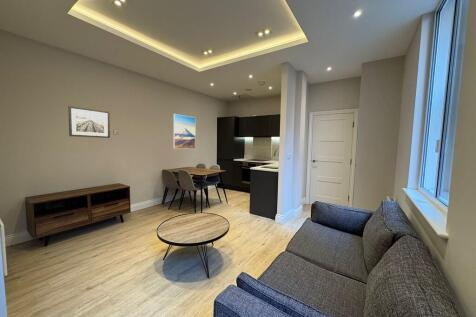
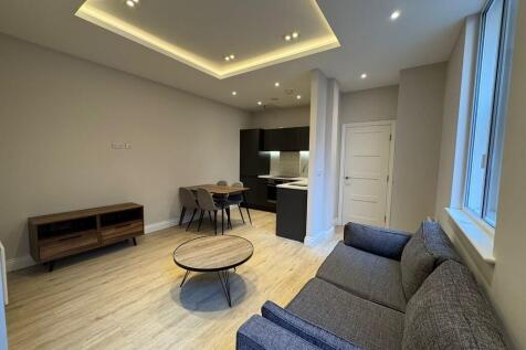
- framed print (185, 132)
- wall art (90, 123)
